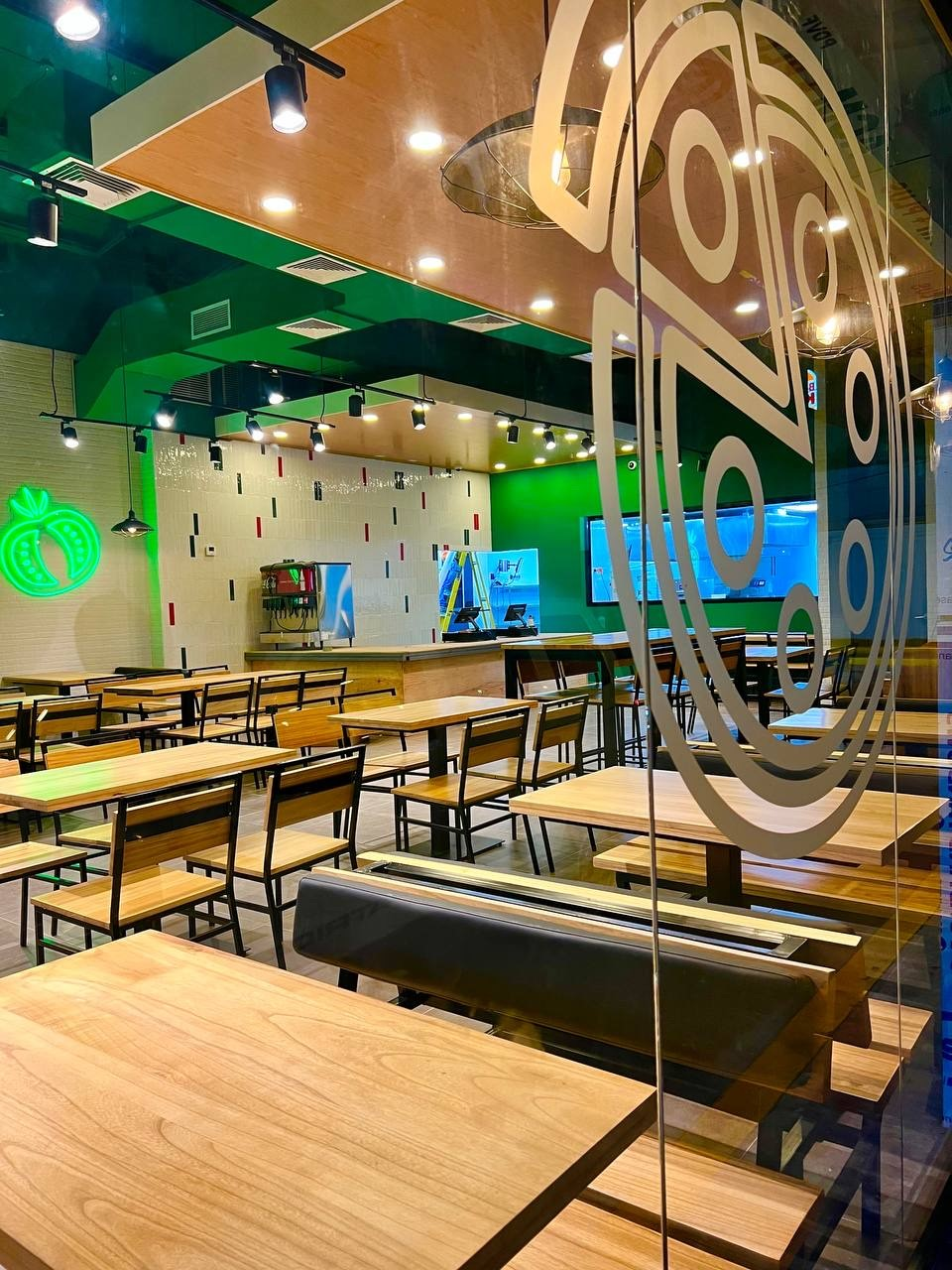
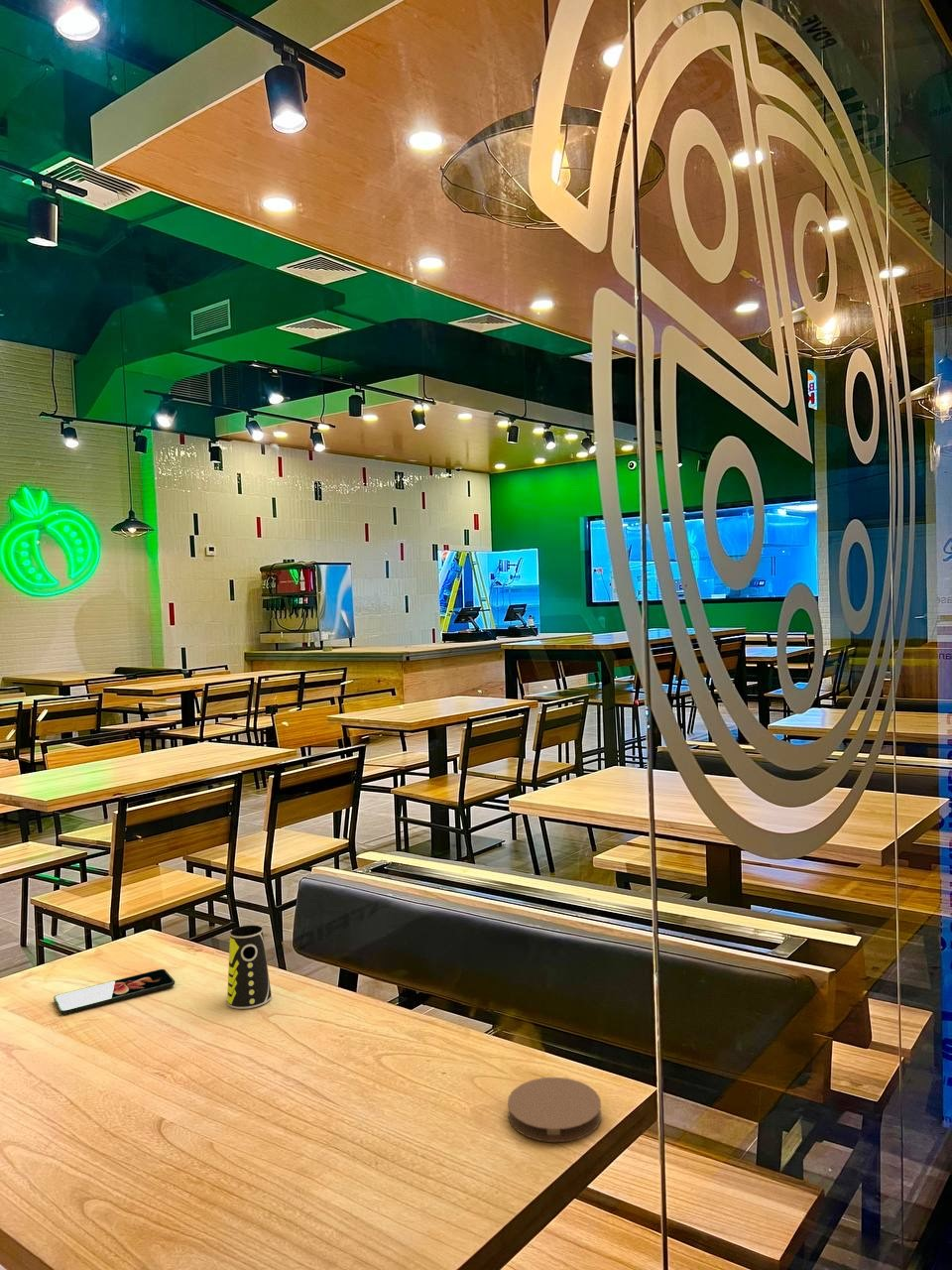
+ cup (247, 964)
+ coaster (553, 1107)
+ smartphone (115, 990)
